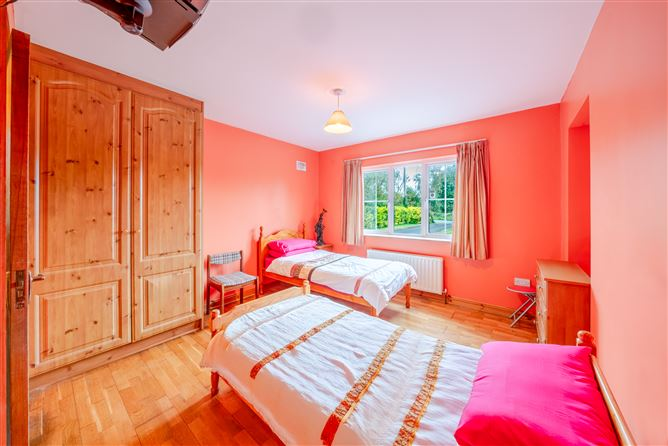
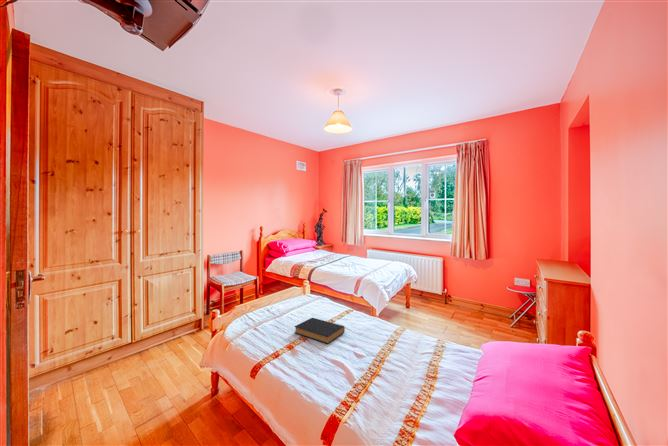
+ hardback book (319, 329)
